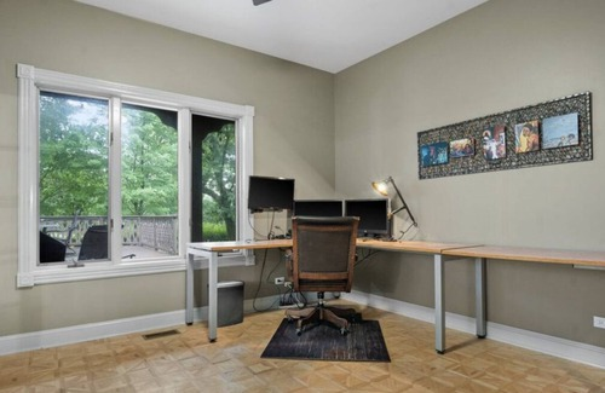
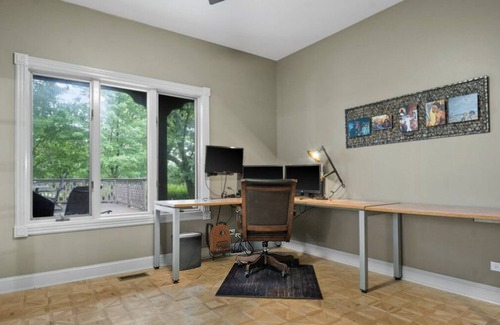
+ backpack (218, 240)
